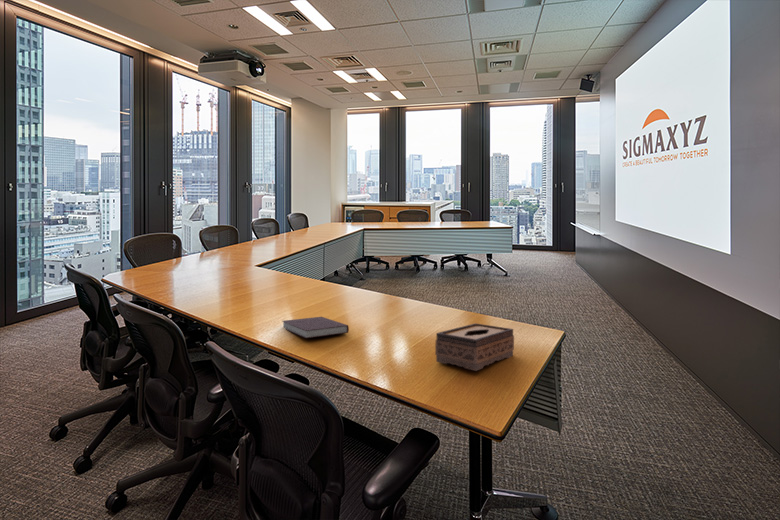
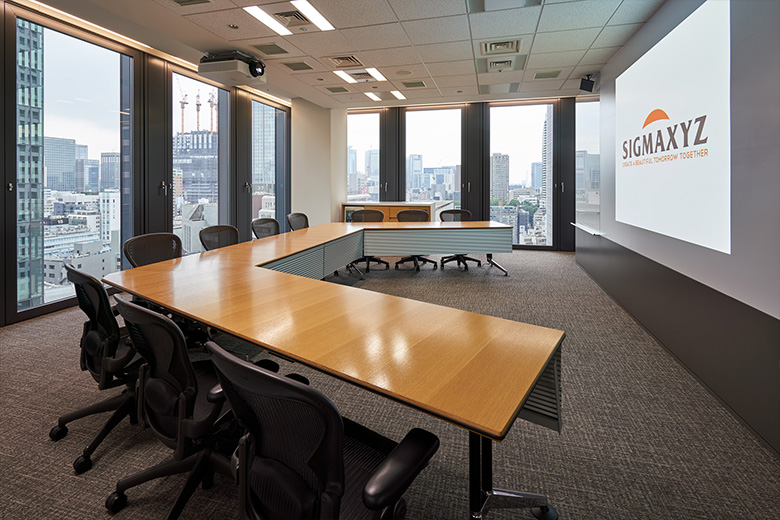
- tissue box (475, 344)
- notebook (314, 326)
